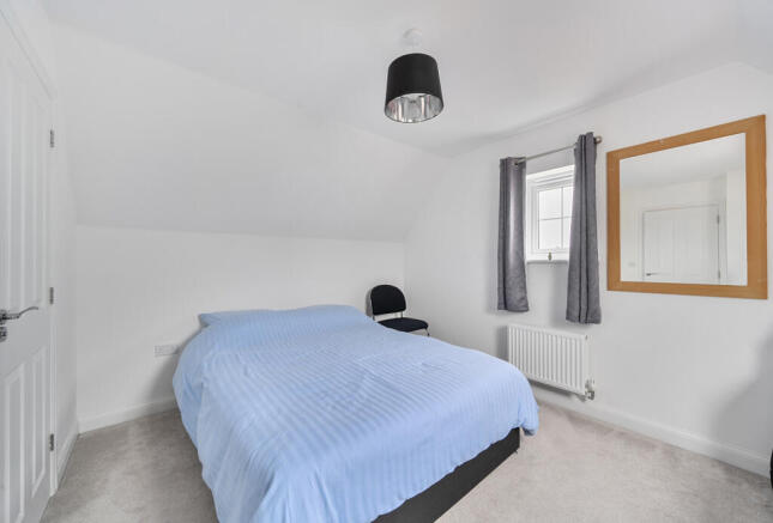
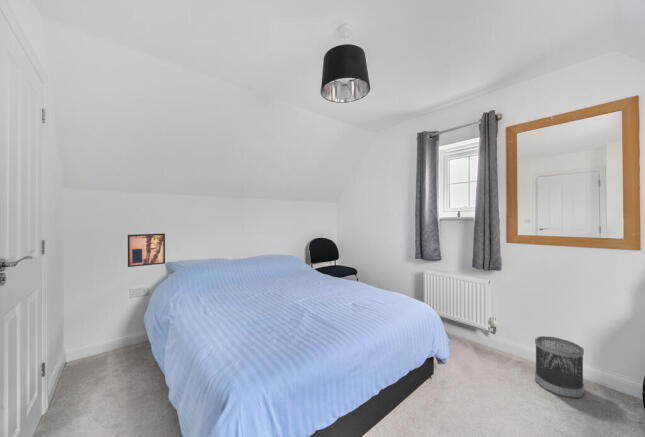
+ wall art (146, 249)
+ wastebasket (558, 365)
